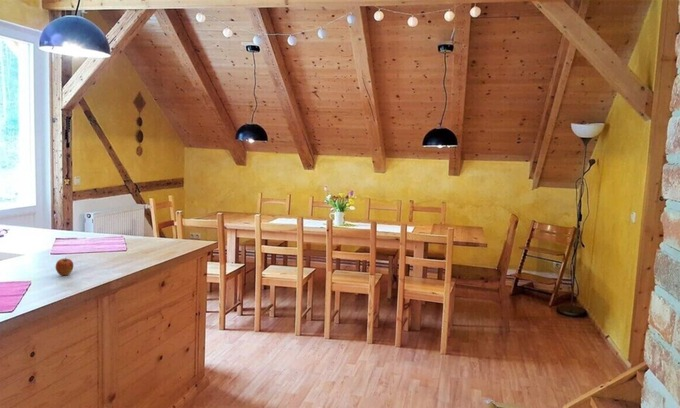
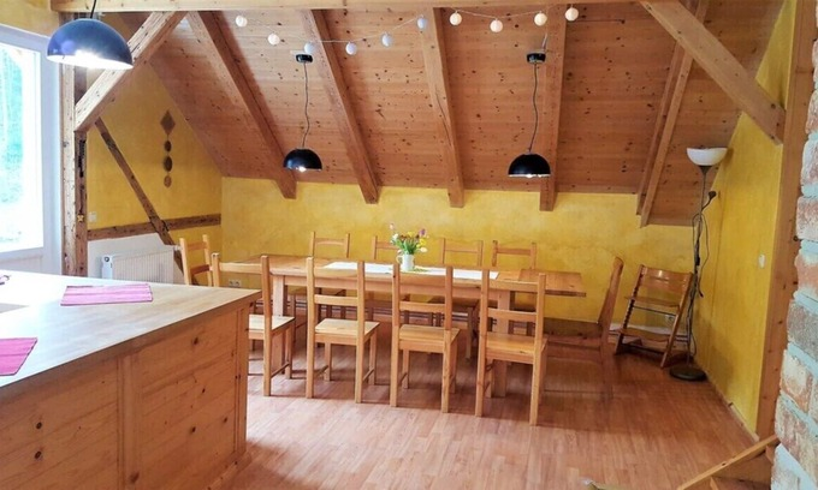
- fruit (64, 265)
